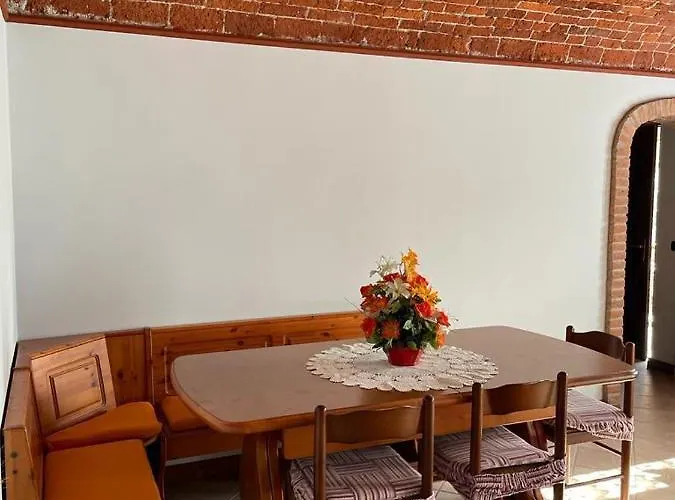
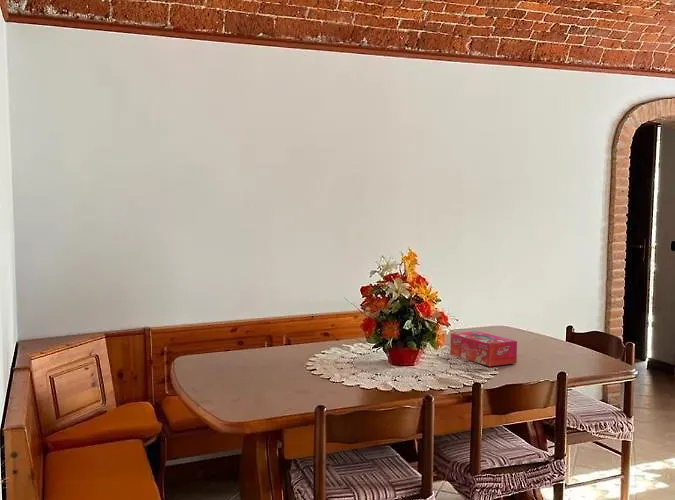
+ tissue box (482, 347)
